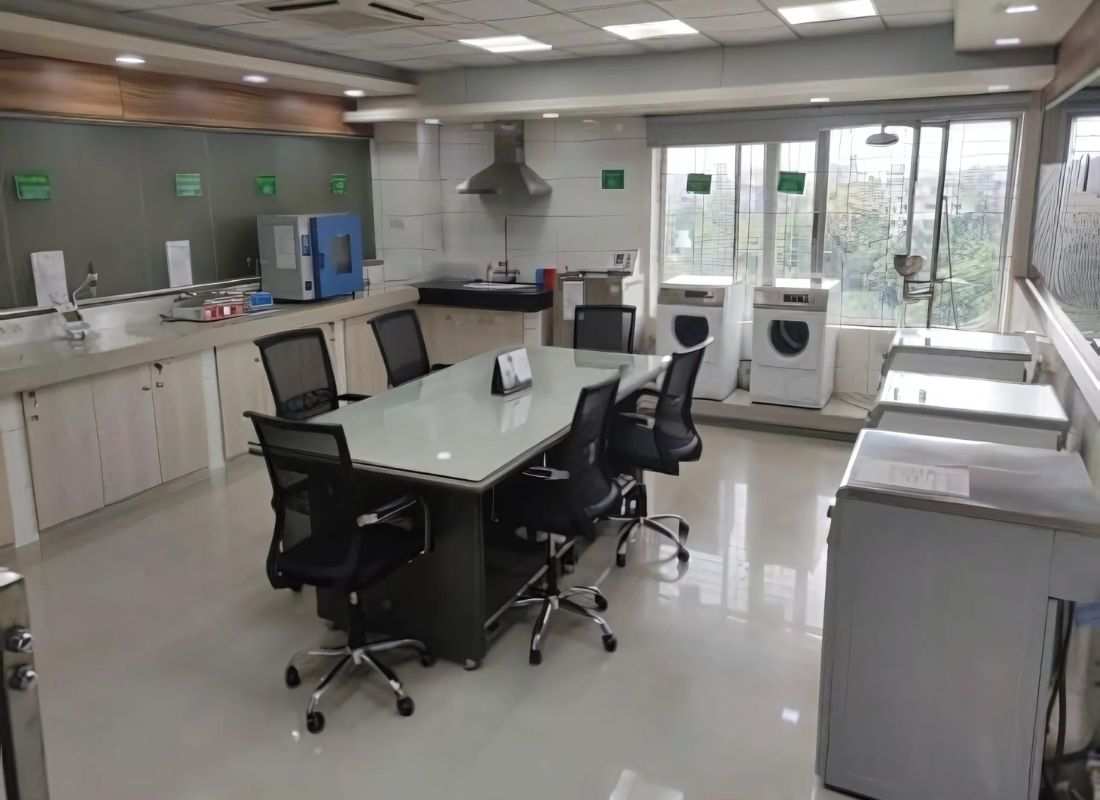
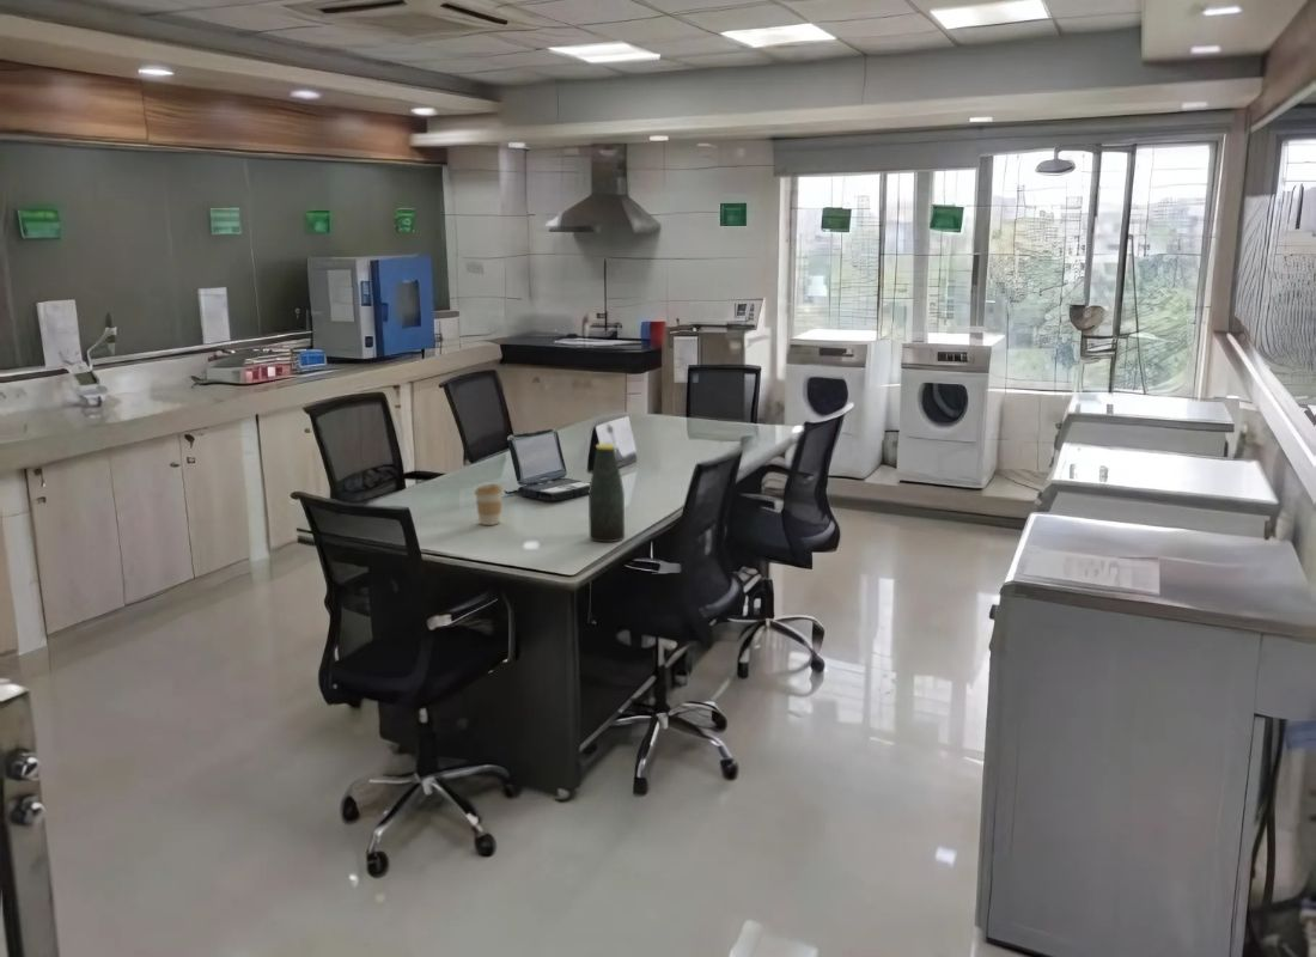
+ coffee cup (488, 504)
+ bottle (605, 492)
+ laptop (550, 463)
